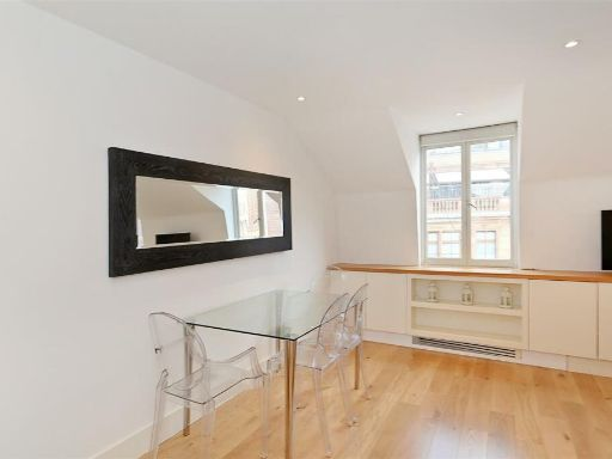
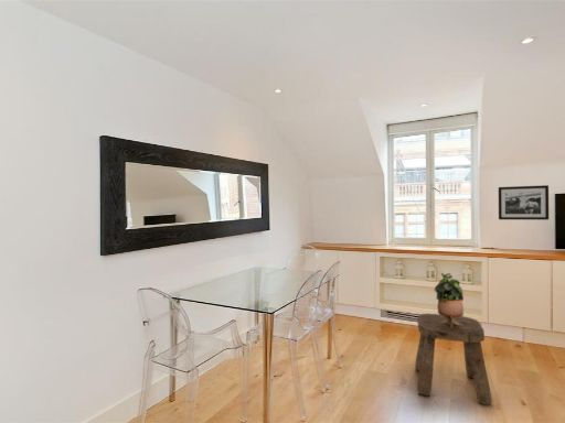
+ stool (449, 339)
+ potted plant (448, 297)
+ picture frame (522, 203)
